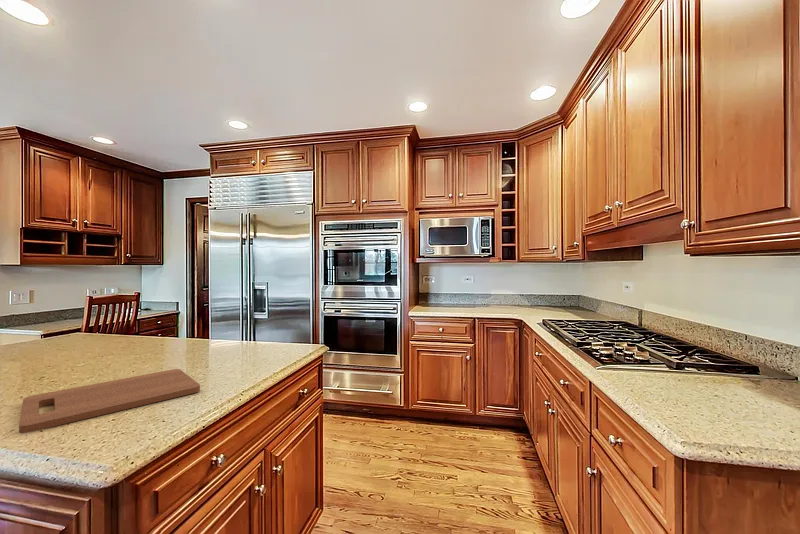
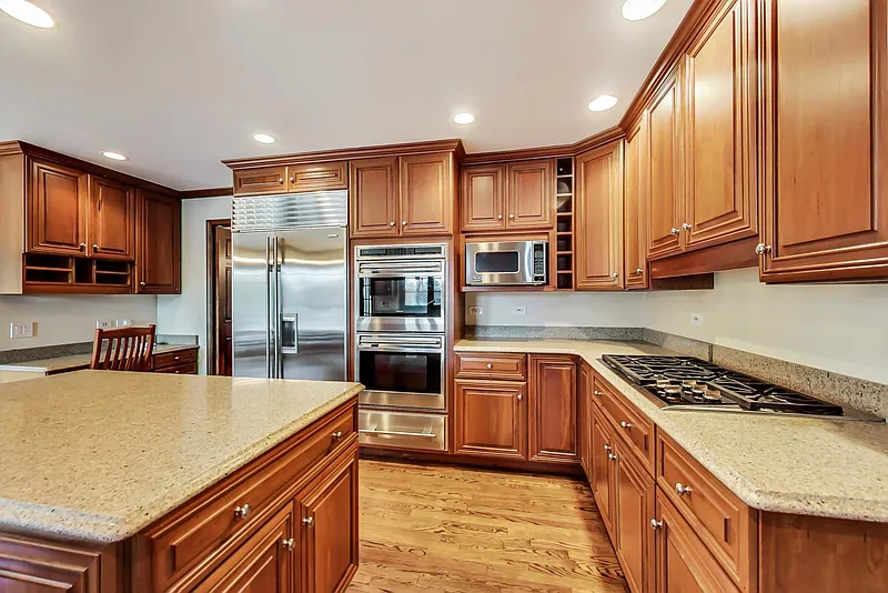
- cutting board (116, 394)
